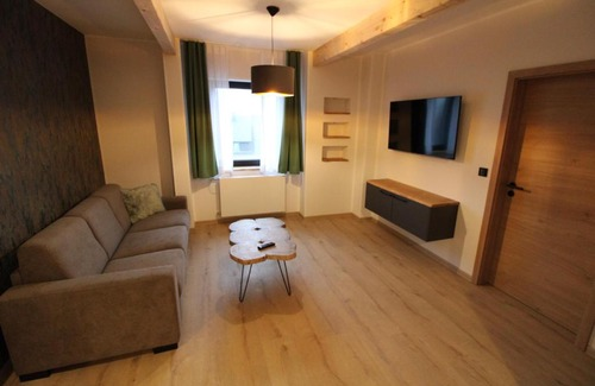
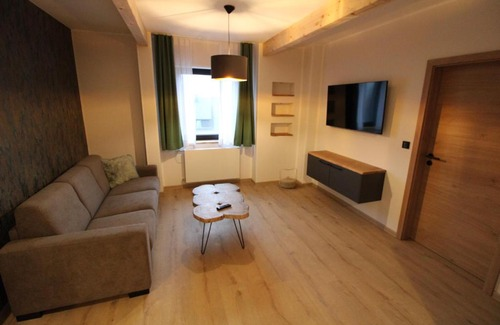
+ basket (288, 177)
